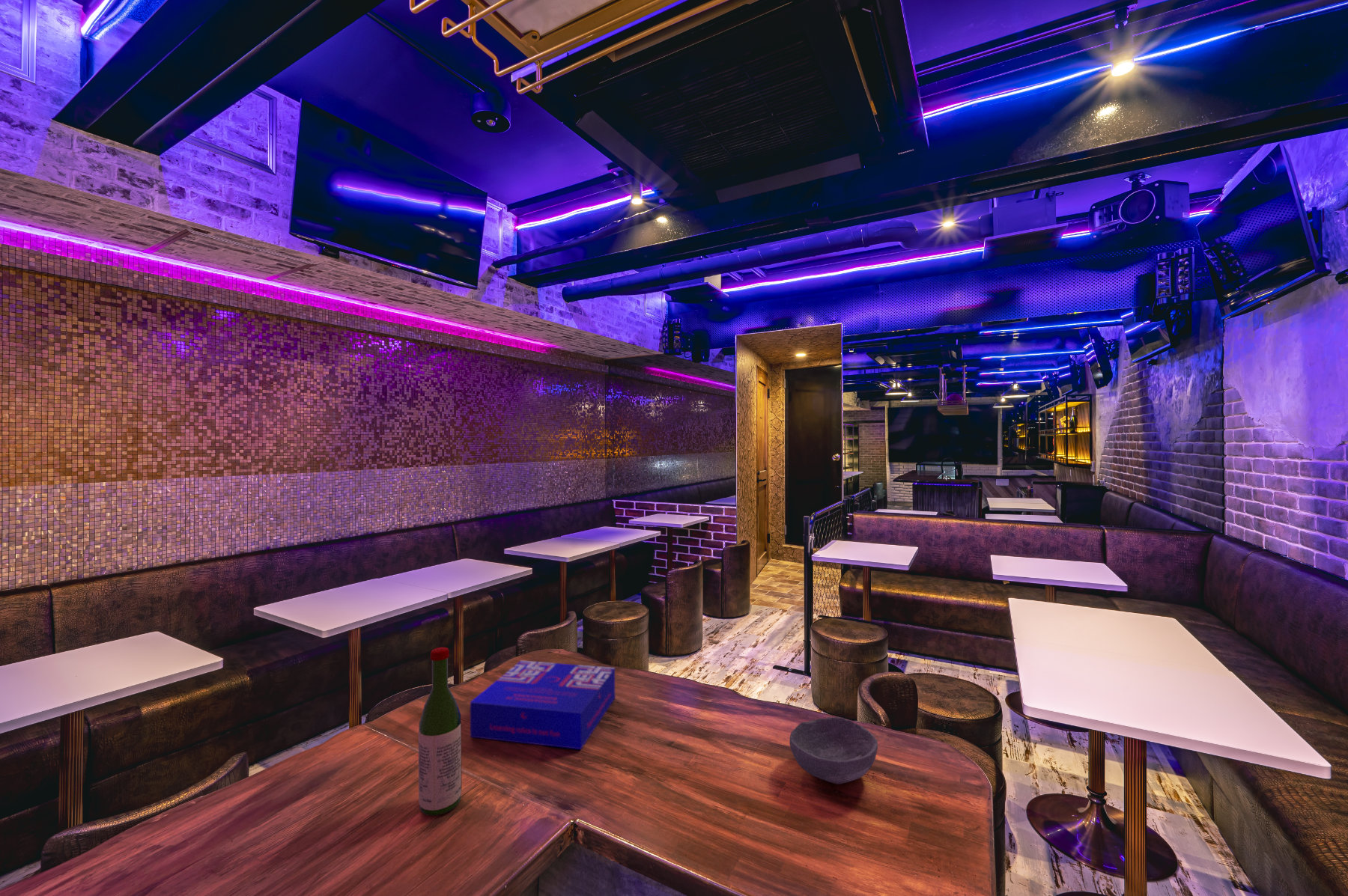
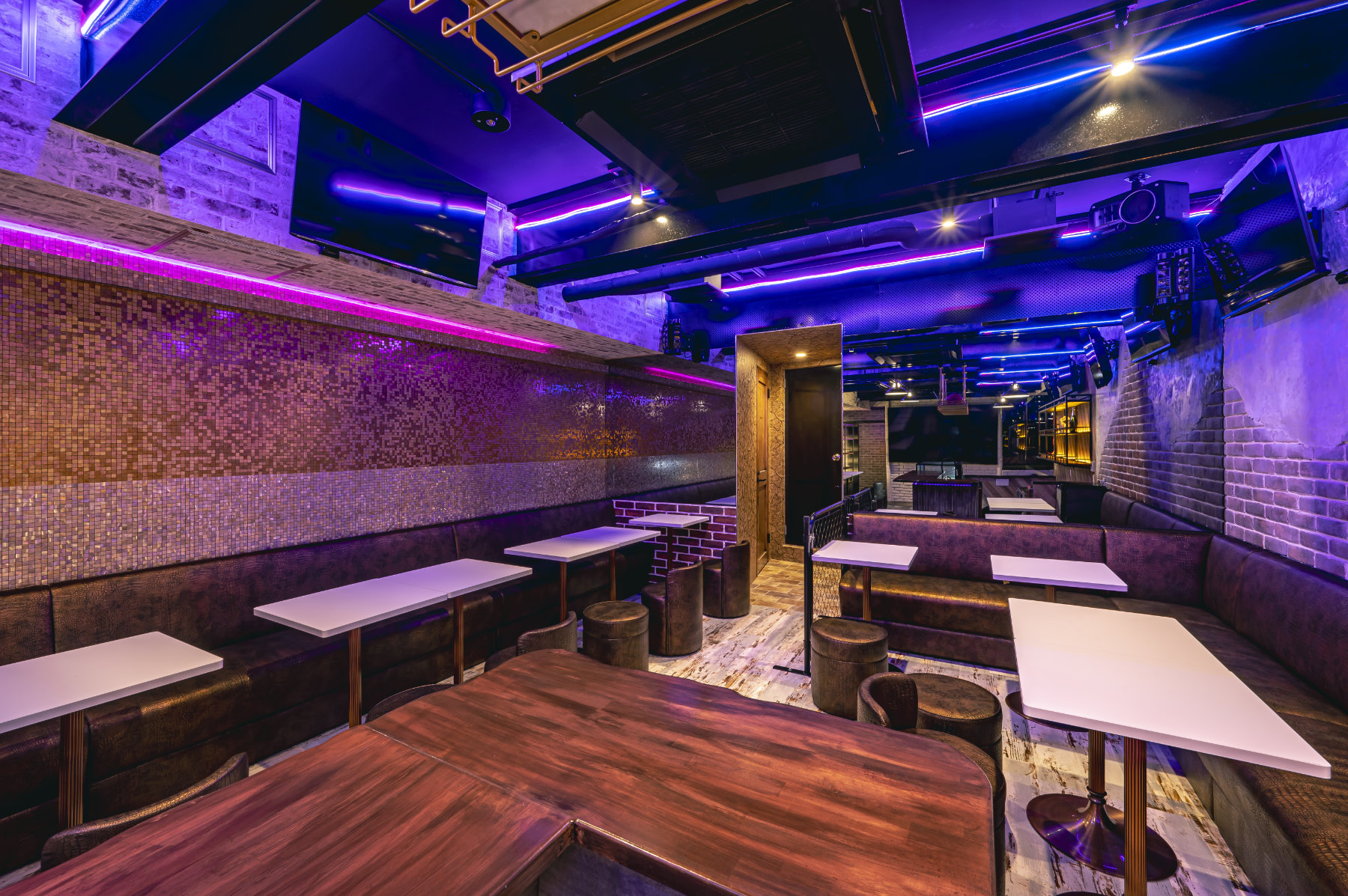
- wine bottle (440, 726)
- board game (547, 700)
- bowl (833, 754)
